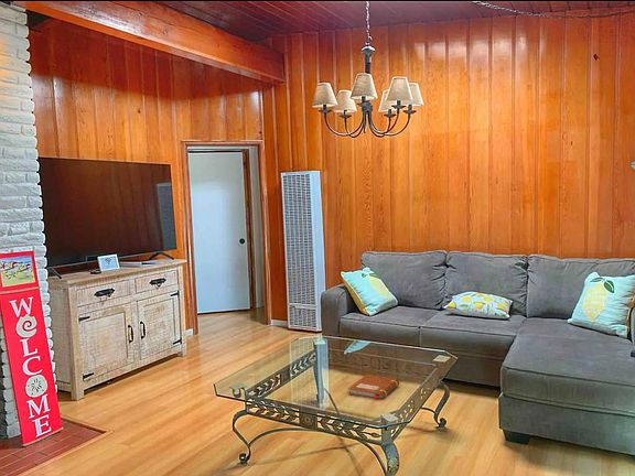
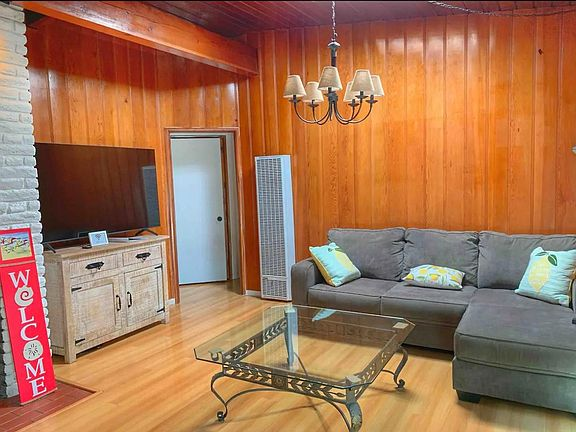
- notebook (374, 387)
